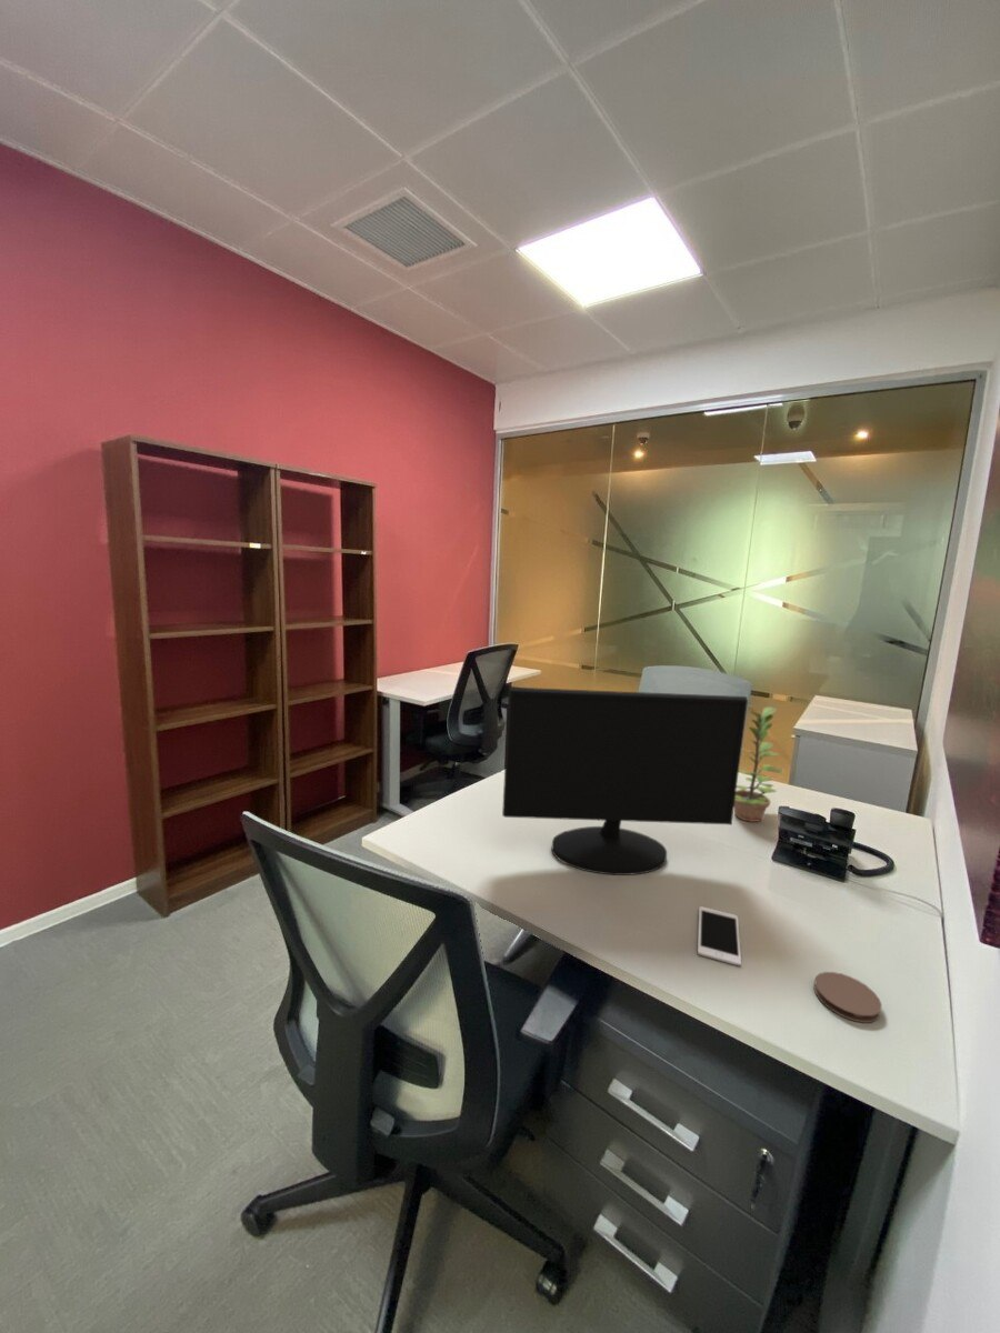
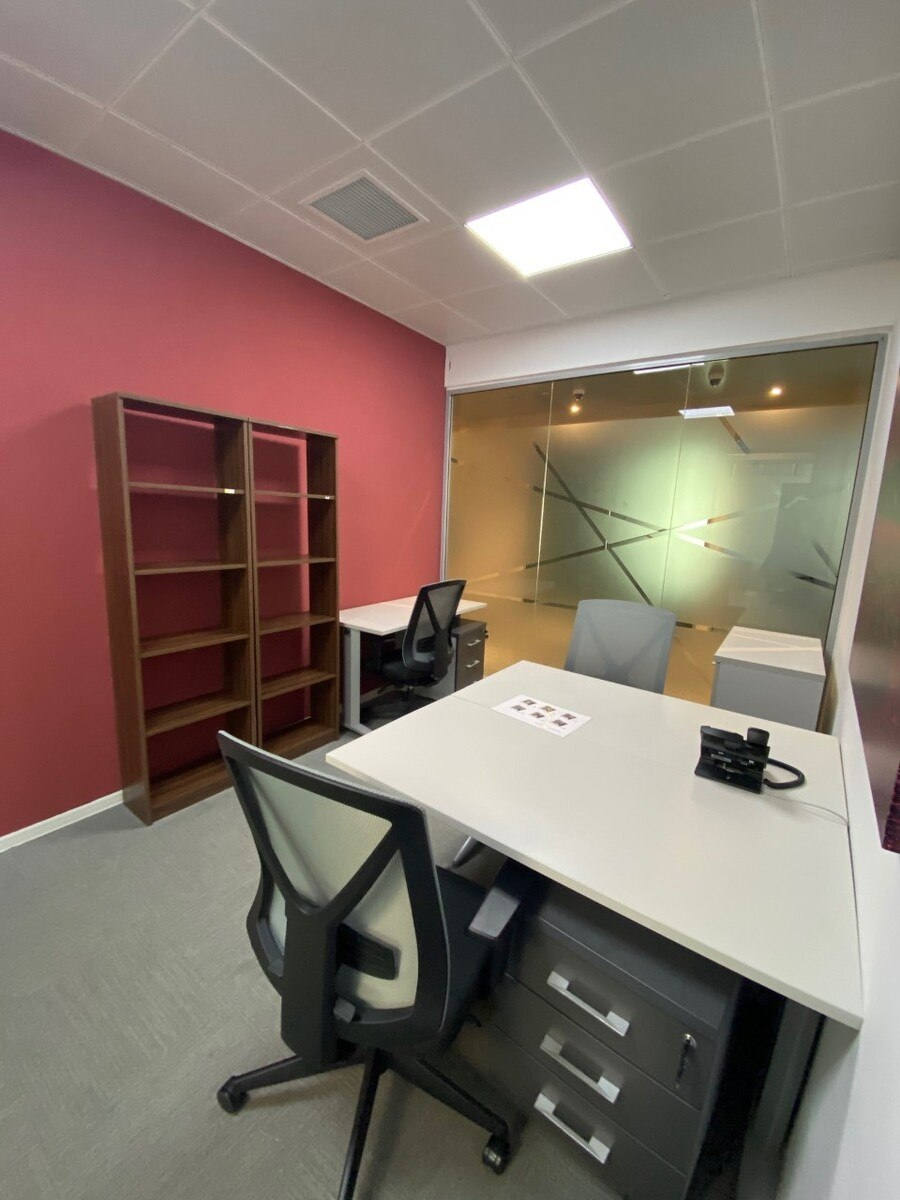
- computer monitor (614, 772)
- coaster (847, 995)
- plant (758, 763)
- cell phone (718, 933)
